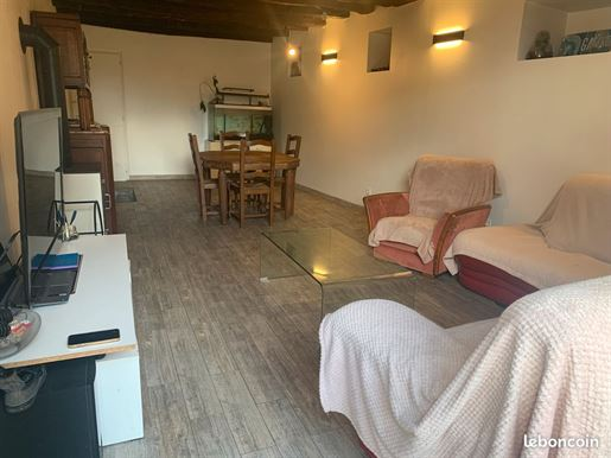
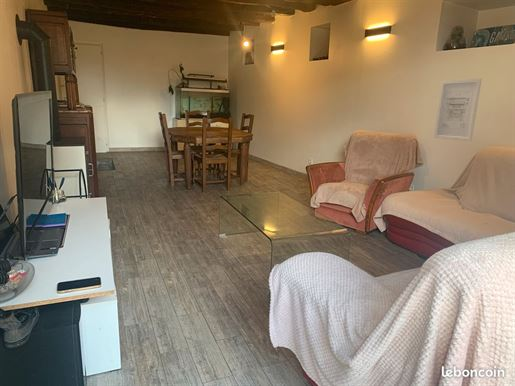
+ wall art (456, 110)
